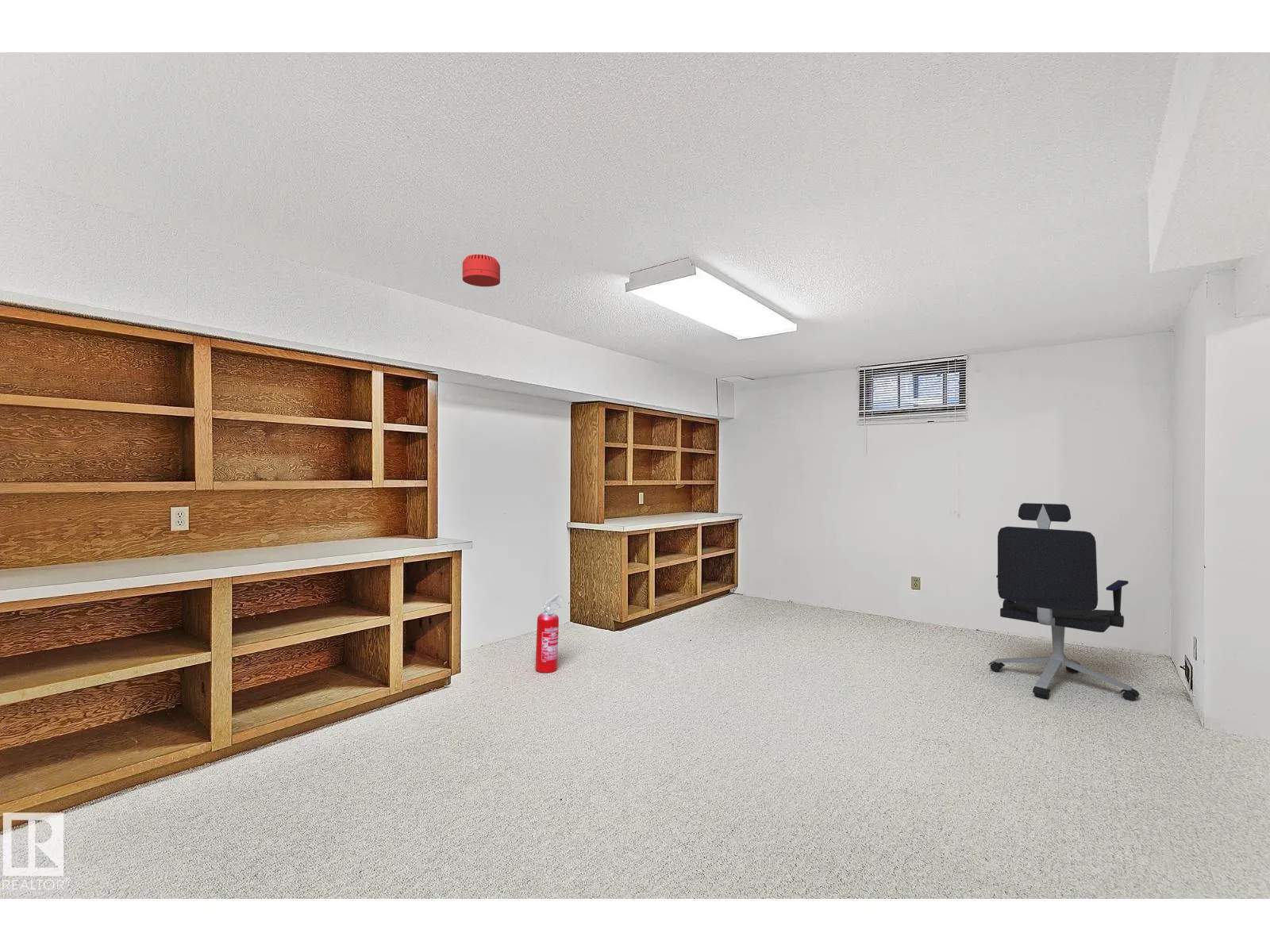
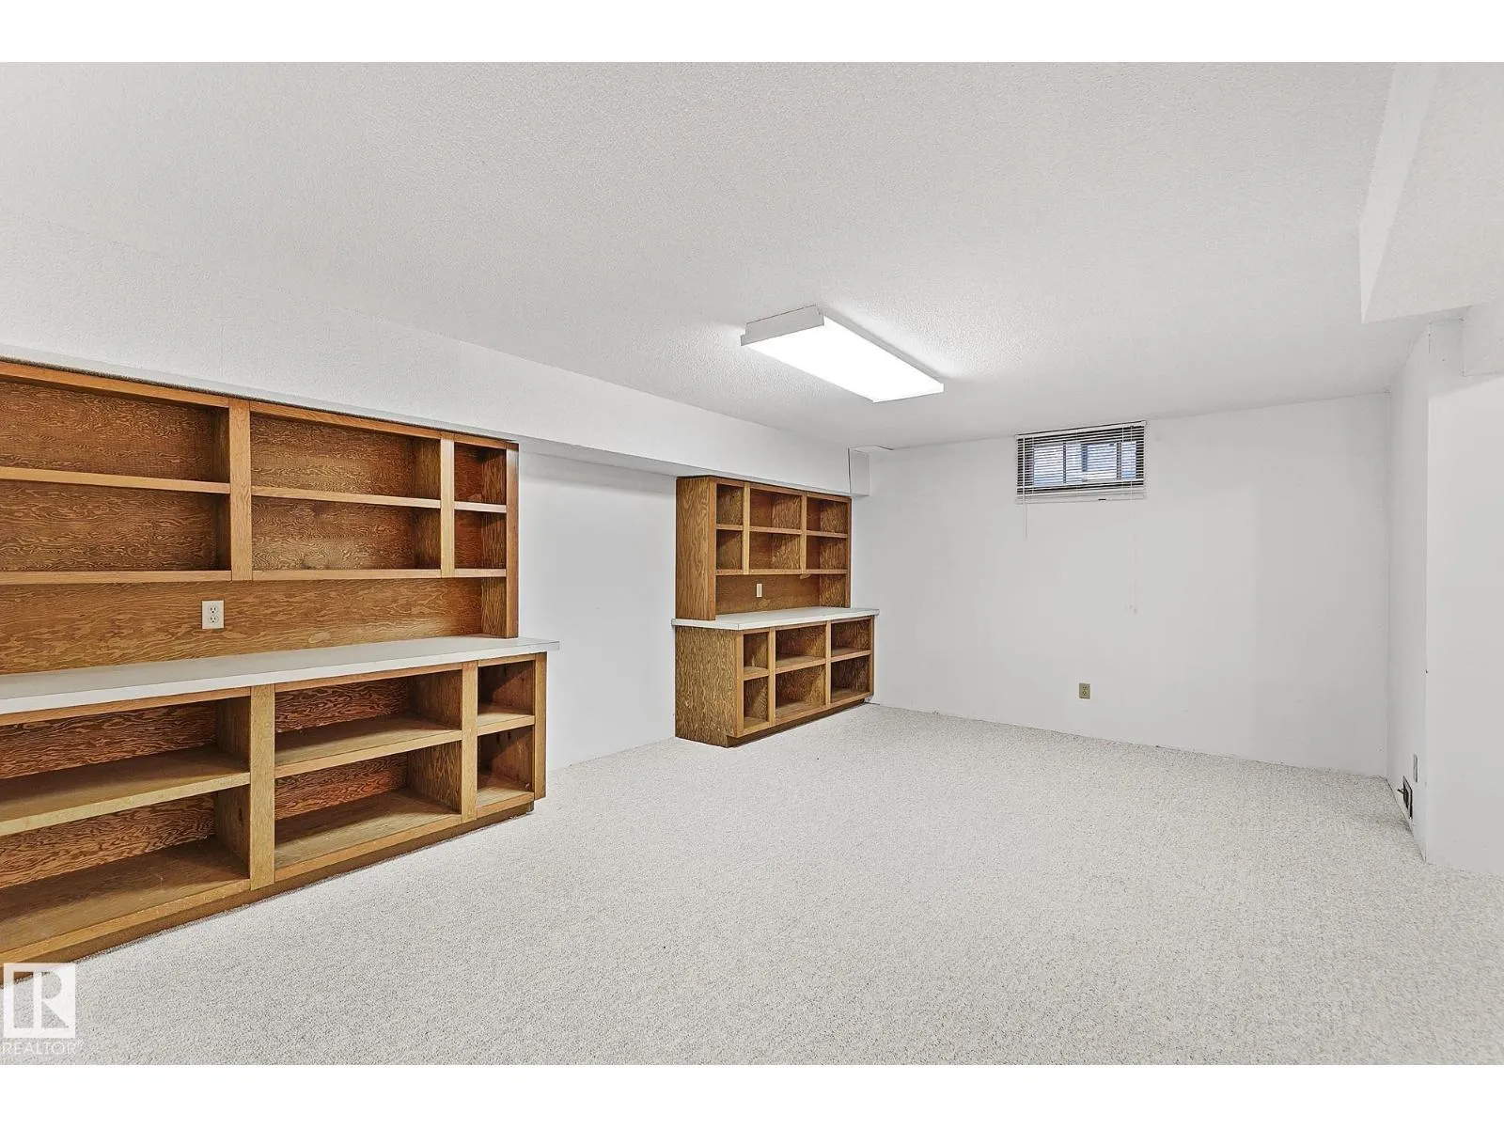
- fire extinguisher (549, 631)
- office chair (1058, 593)
- smoke detector (481, 270)
